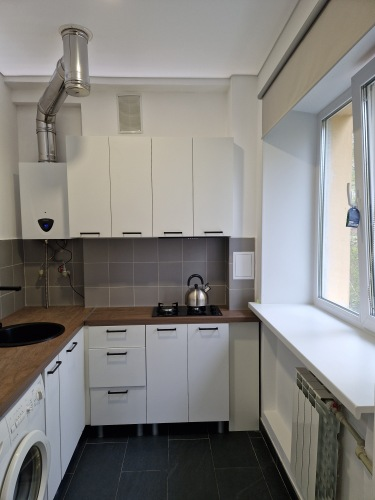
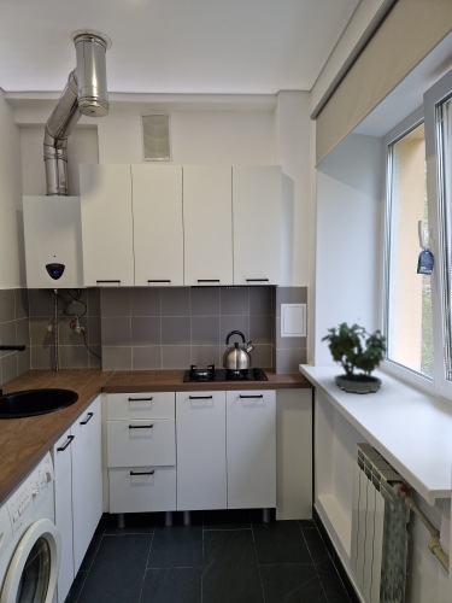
+ potted plant (354, 352)
